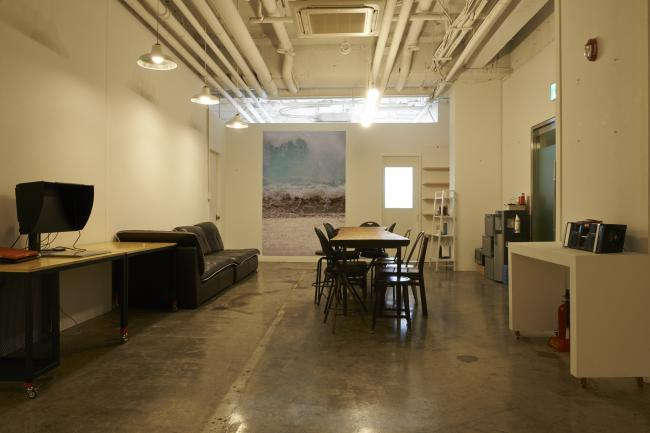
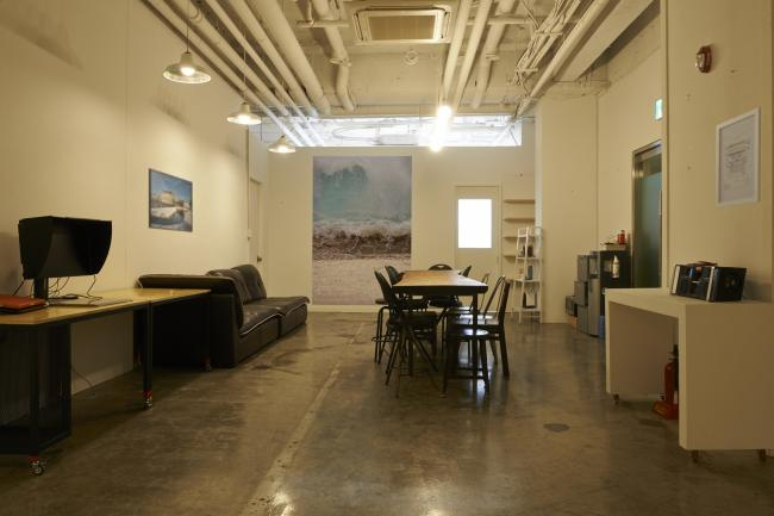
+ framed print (171, 203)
+ wall art (736, 161)
